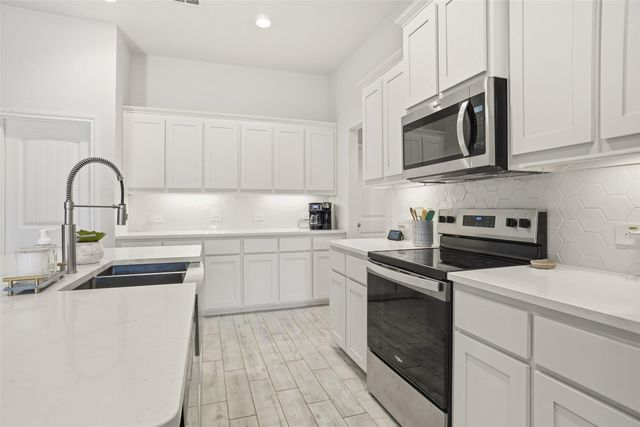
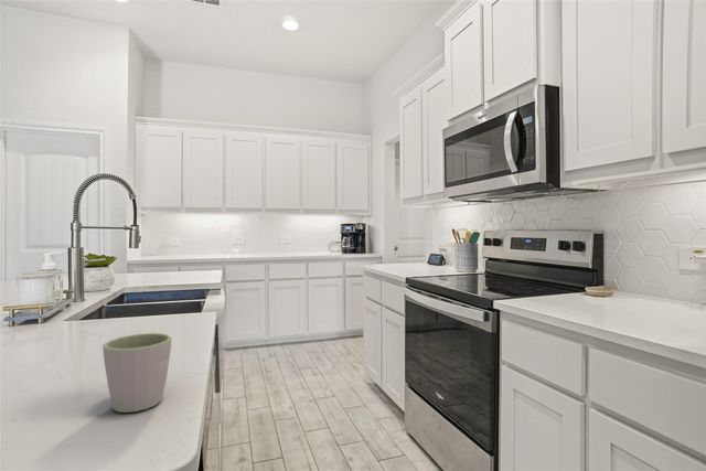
+ mug (143, 367)
